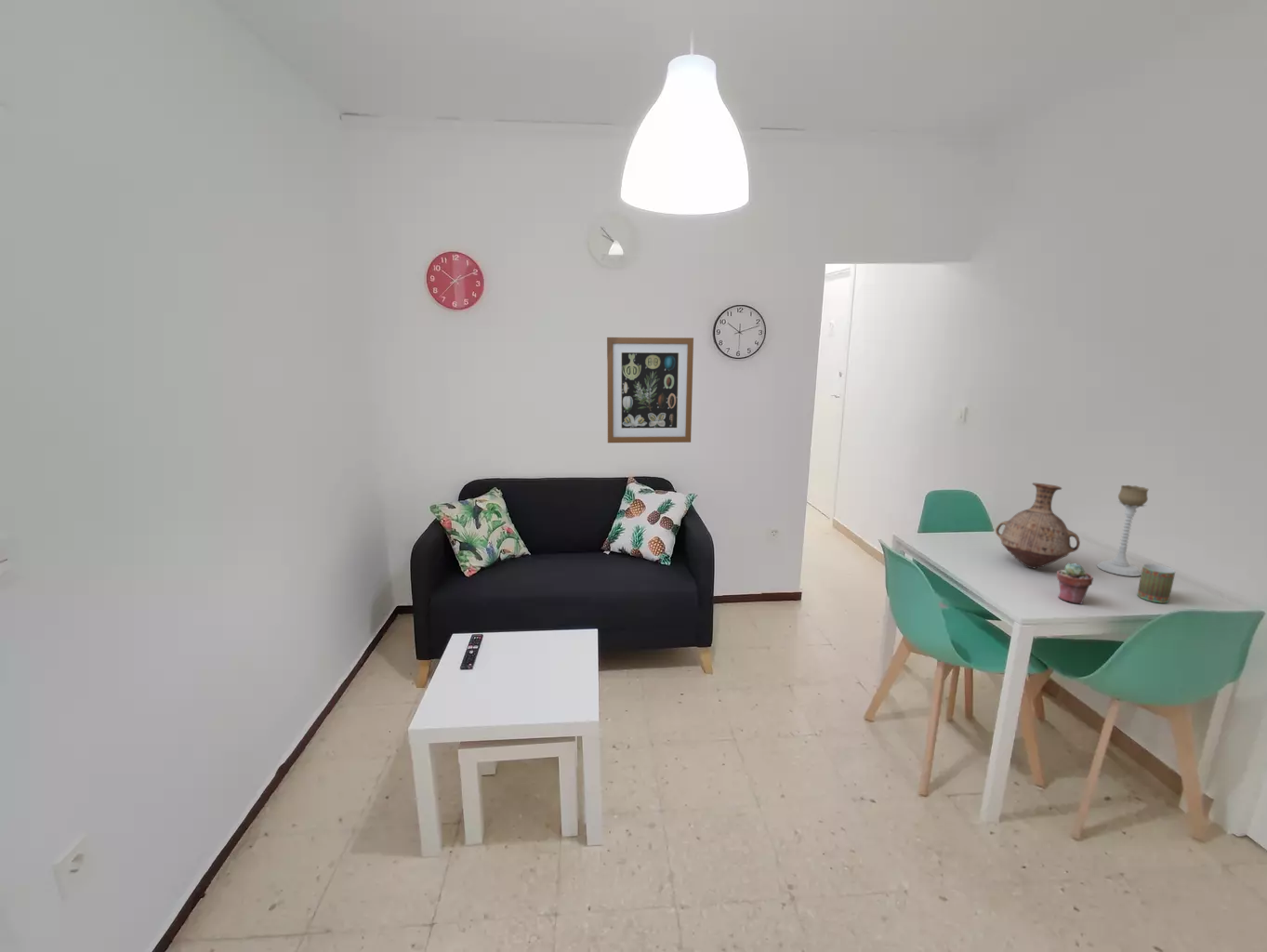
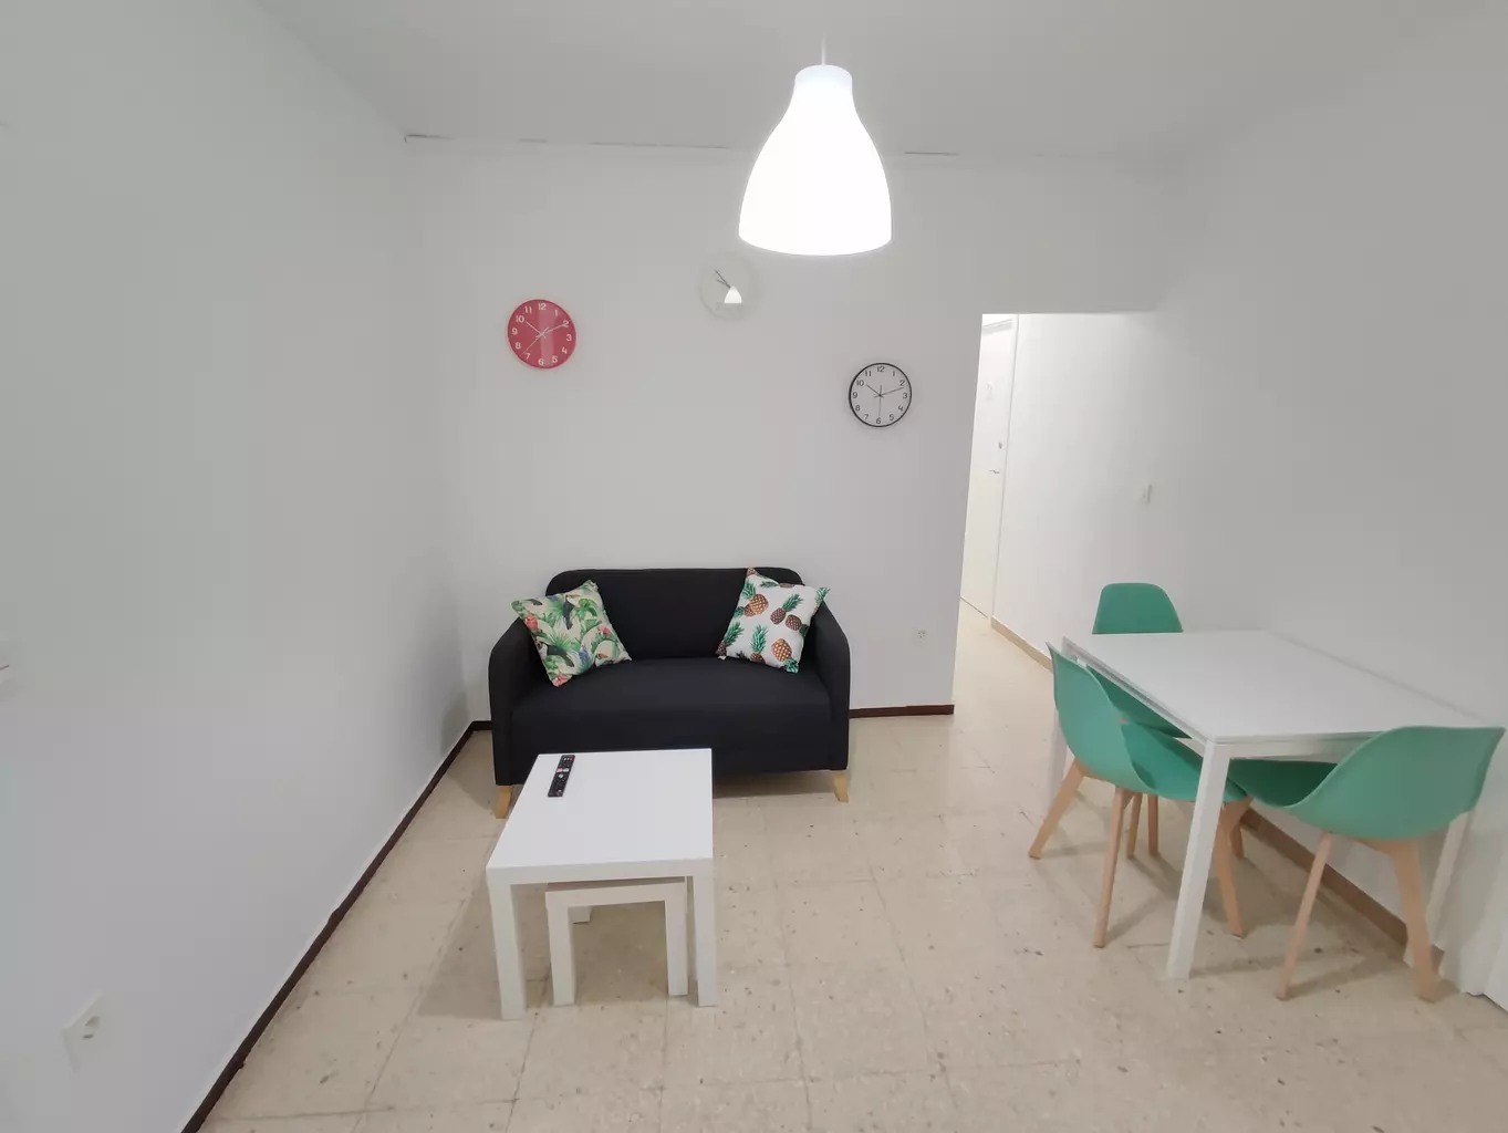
- candle holder (1127, 529)
- vase (1037, 525)
- wall art (650, 390)
- potted succulent (1074, 581)
- mug (1156, 581)
